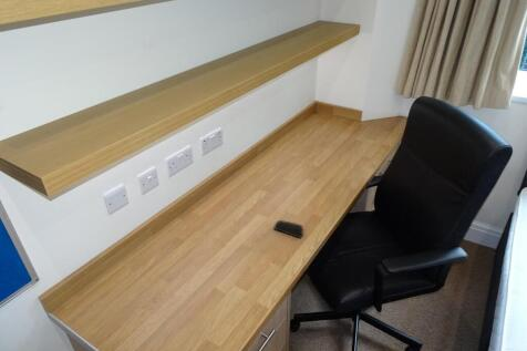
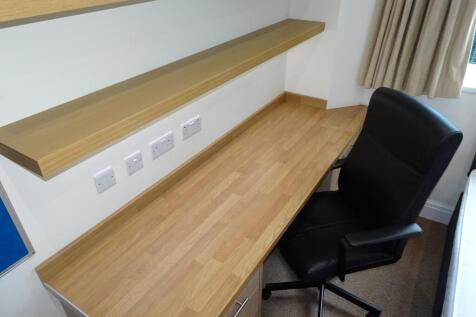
- stapler (288, 227)
